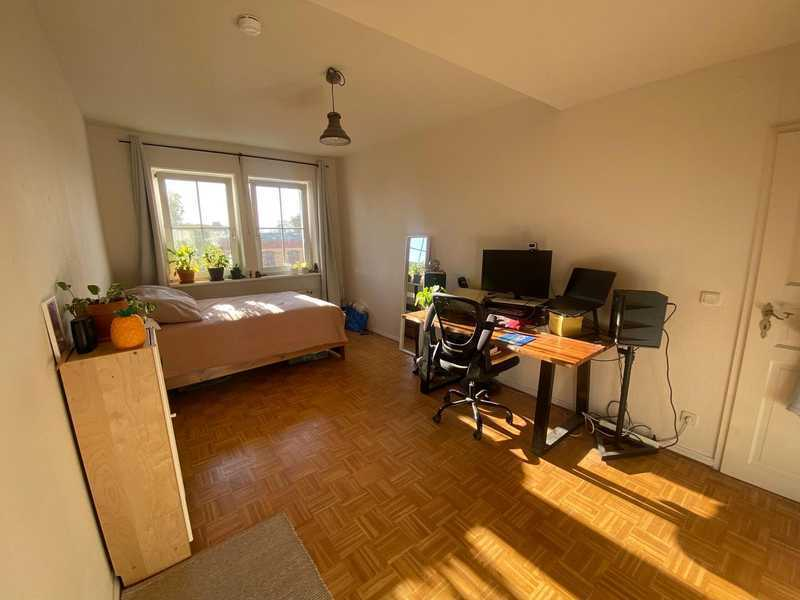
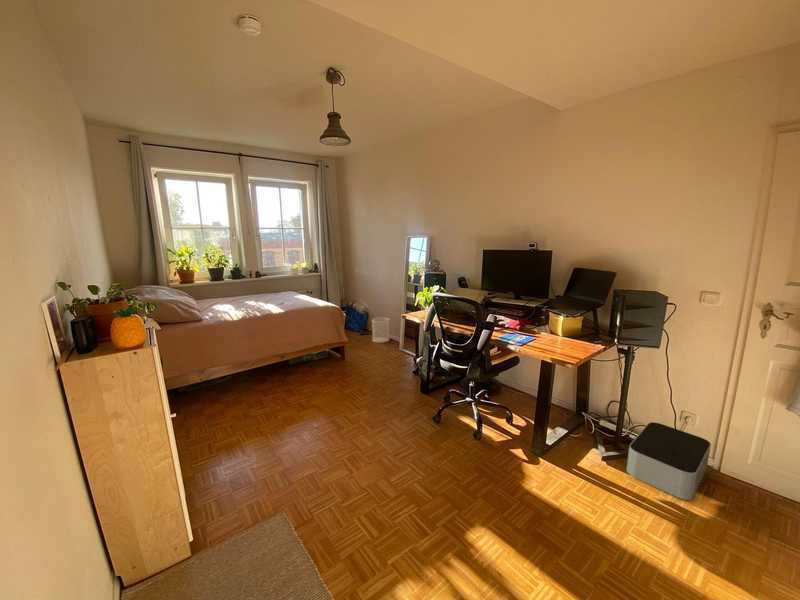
+ storage bin (668, 456)
+ wastebasket (380, 329)
